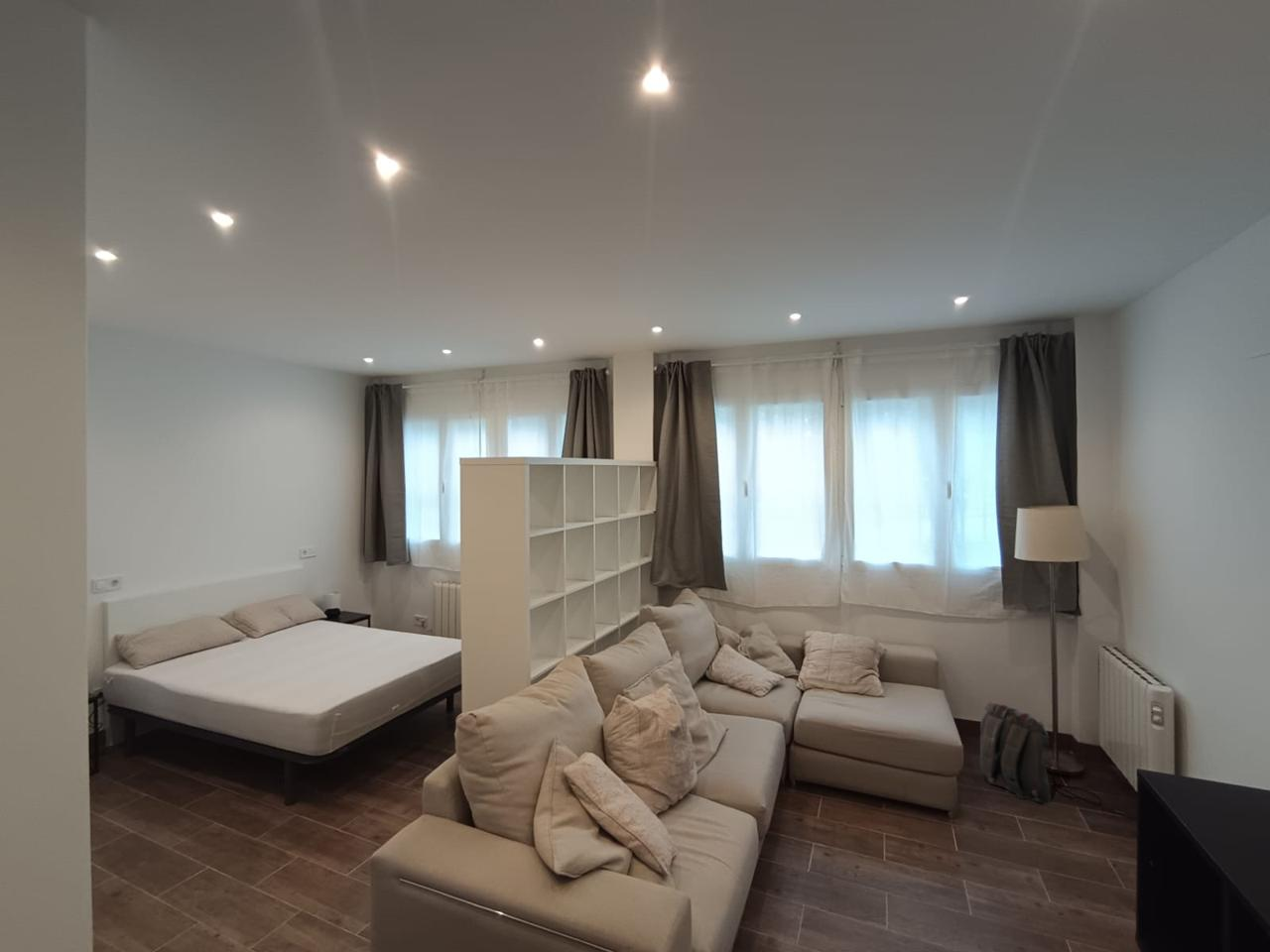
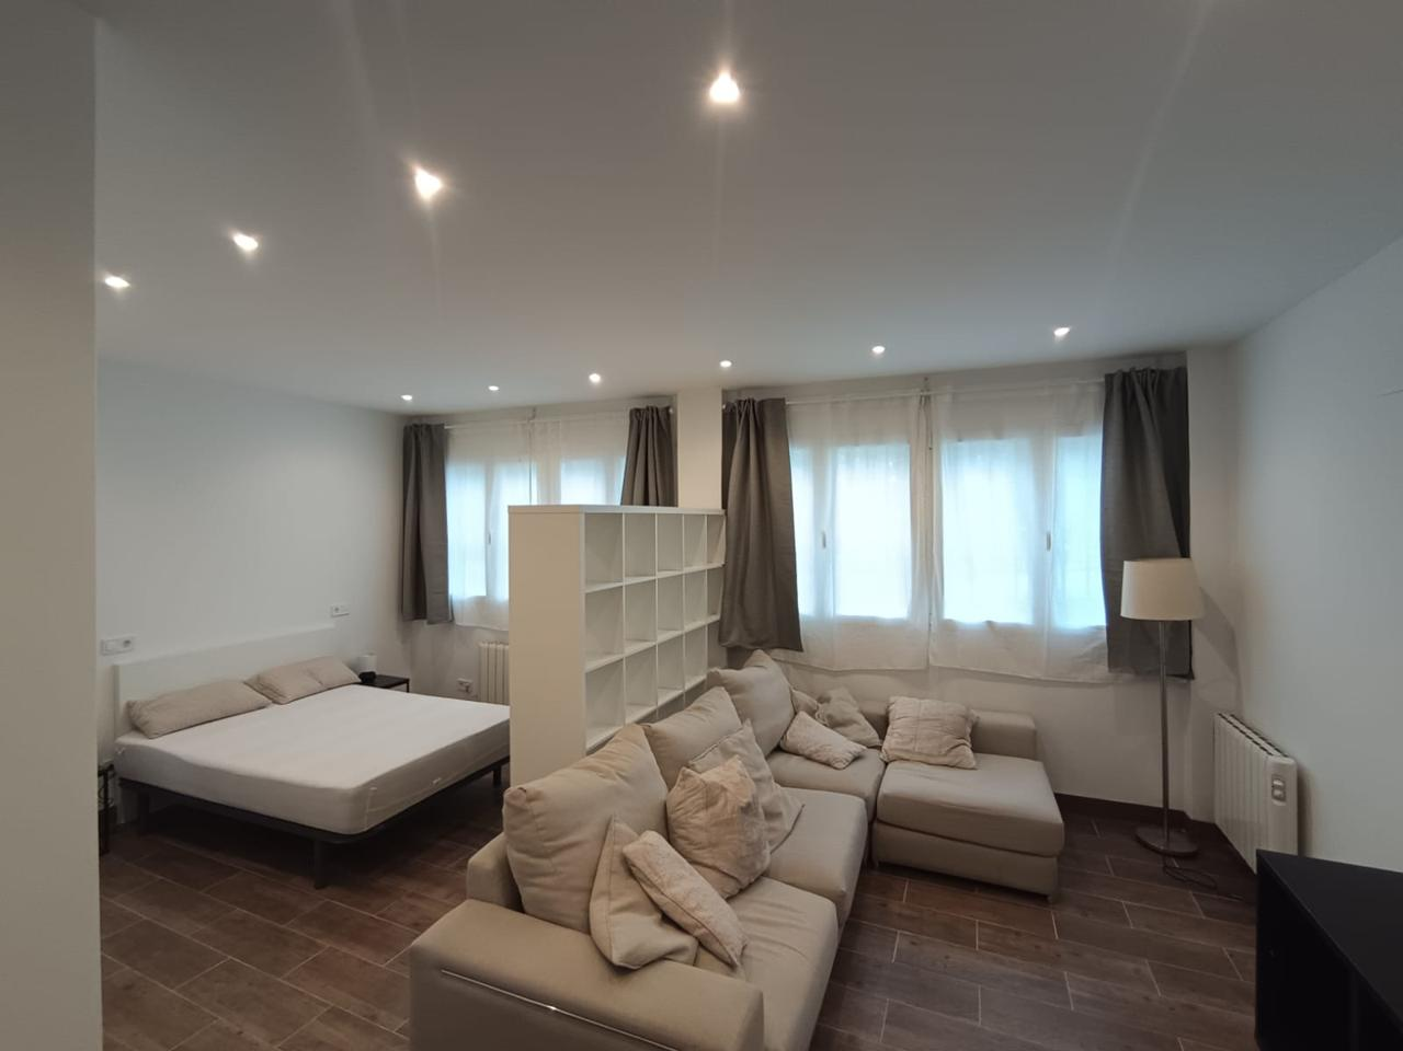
- backpack (1014, 747)
